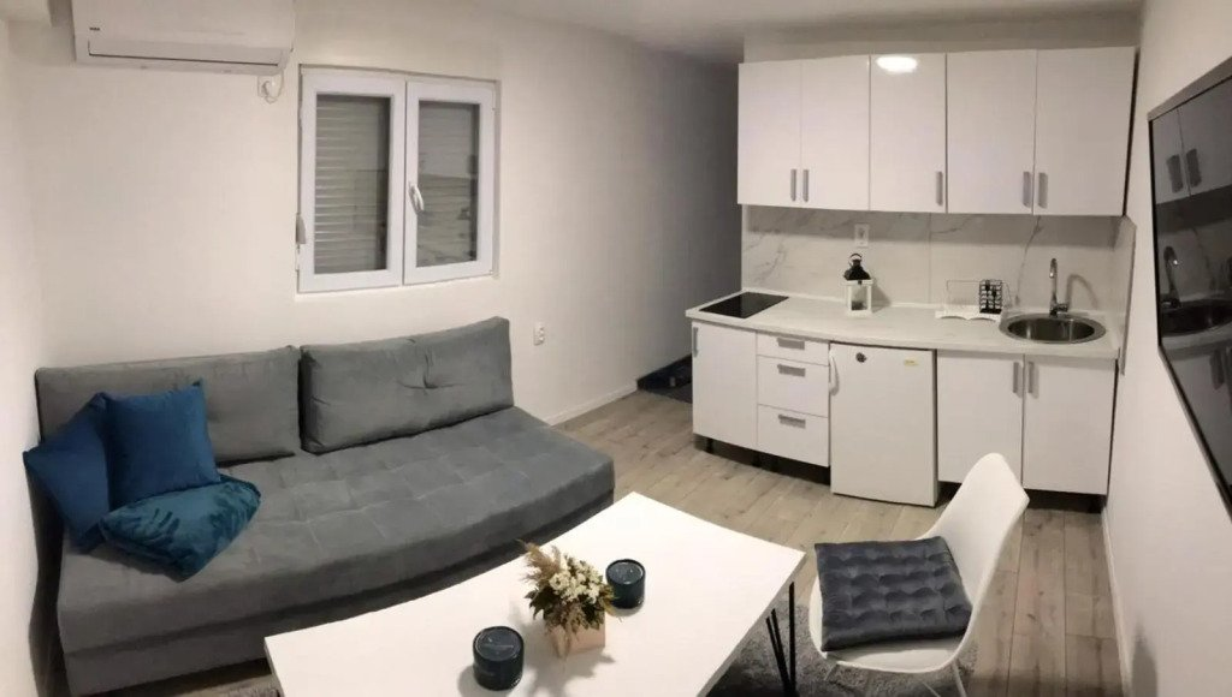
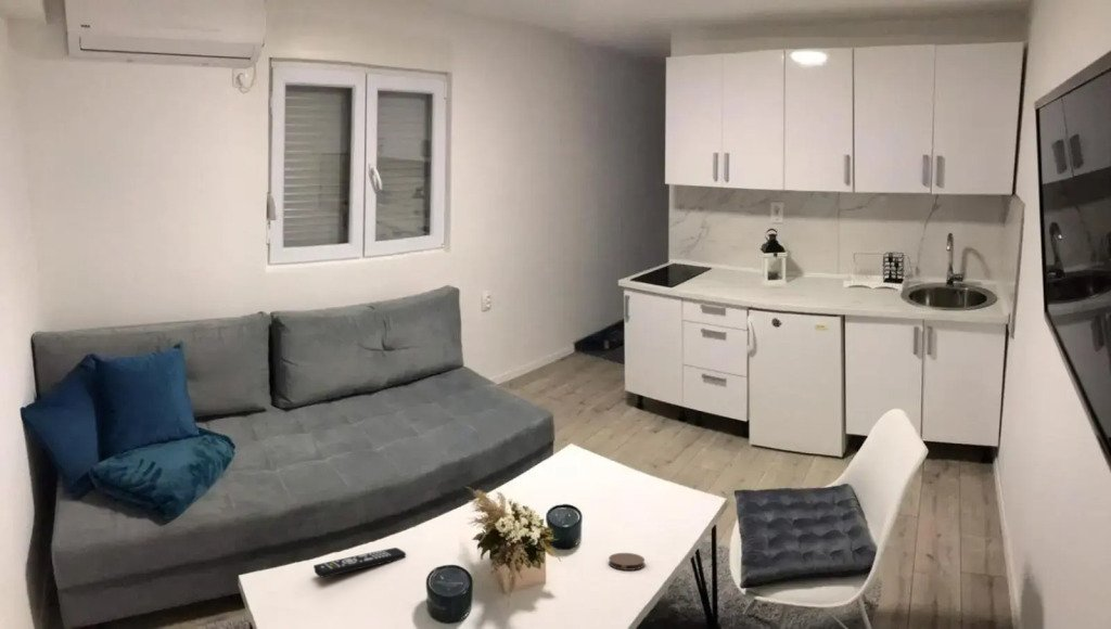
+ coaster (626, 561)
+ remote control (360, 562)
